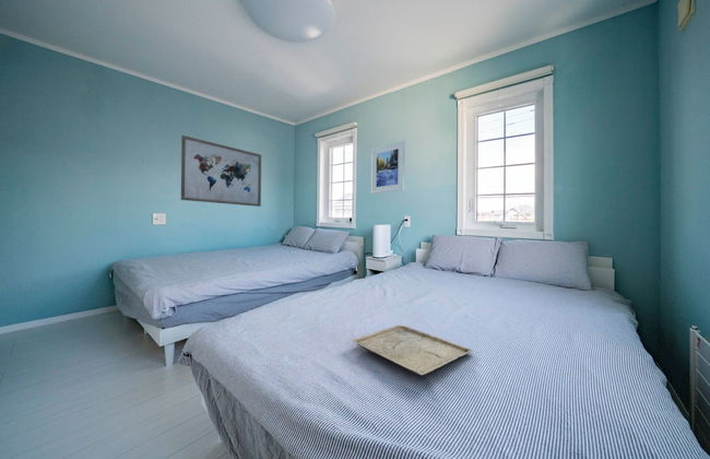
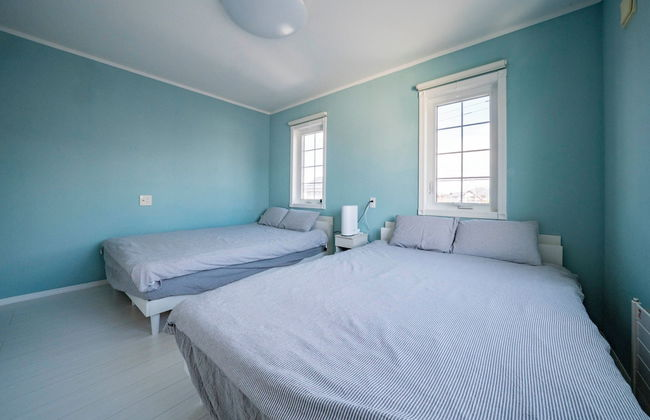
- wall art (225, 175)
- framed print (387, 168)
- tray (411, 345)
